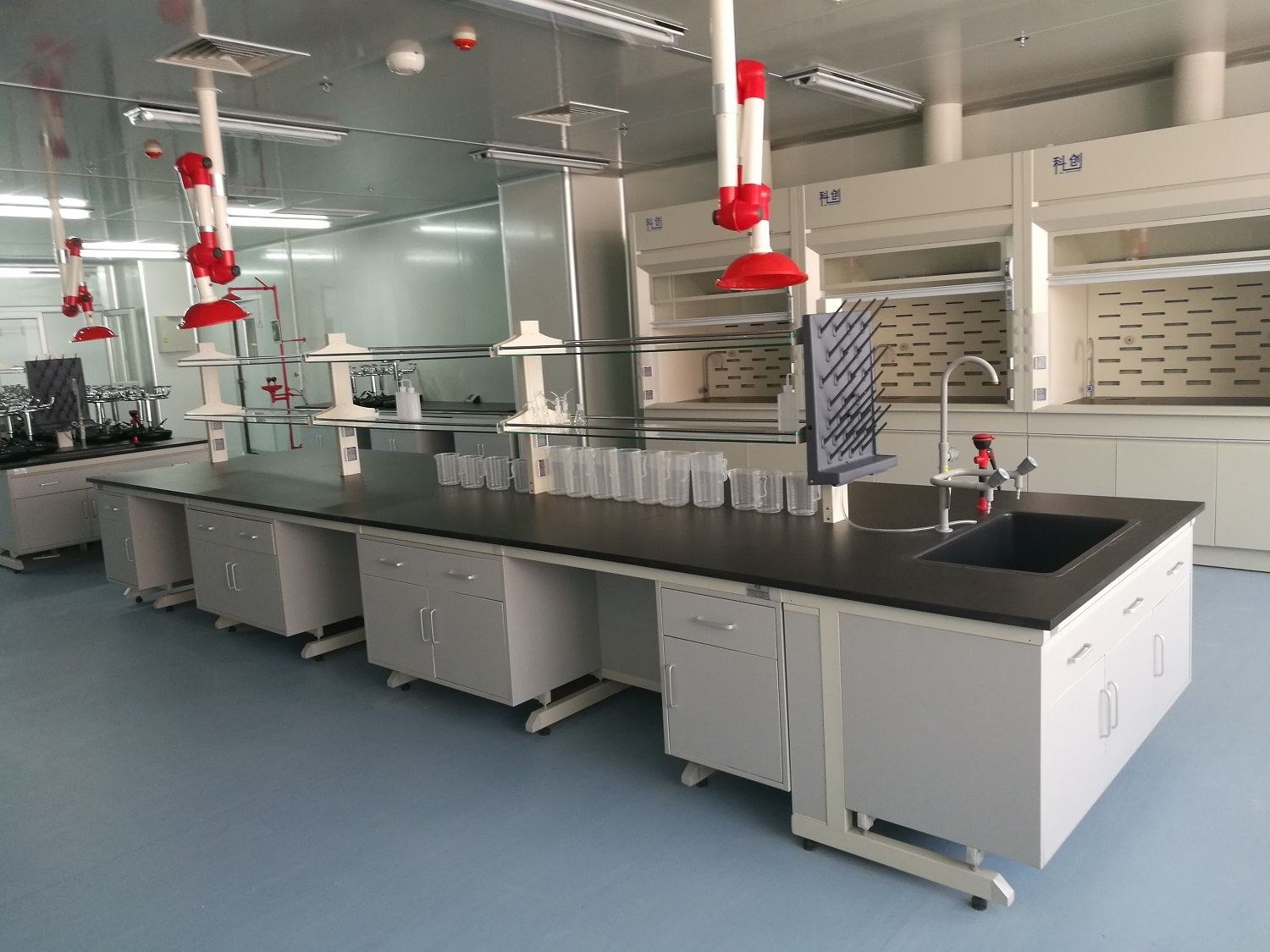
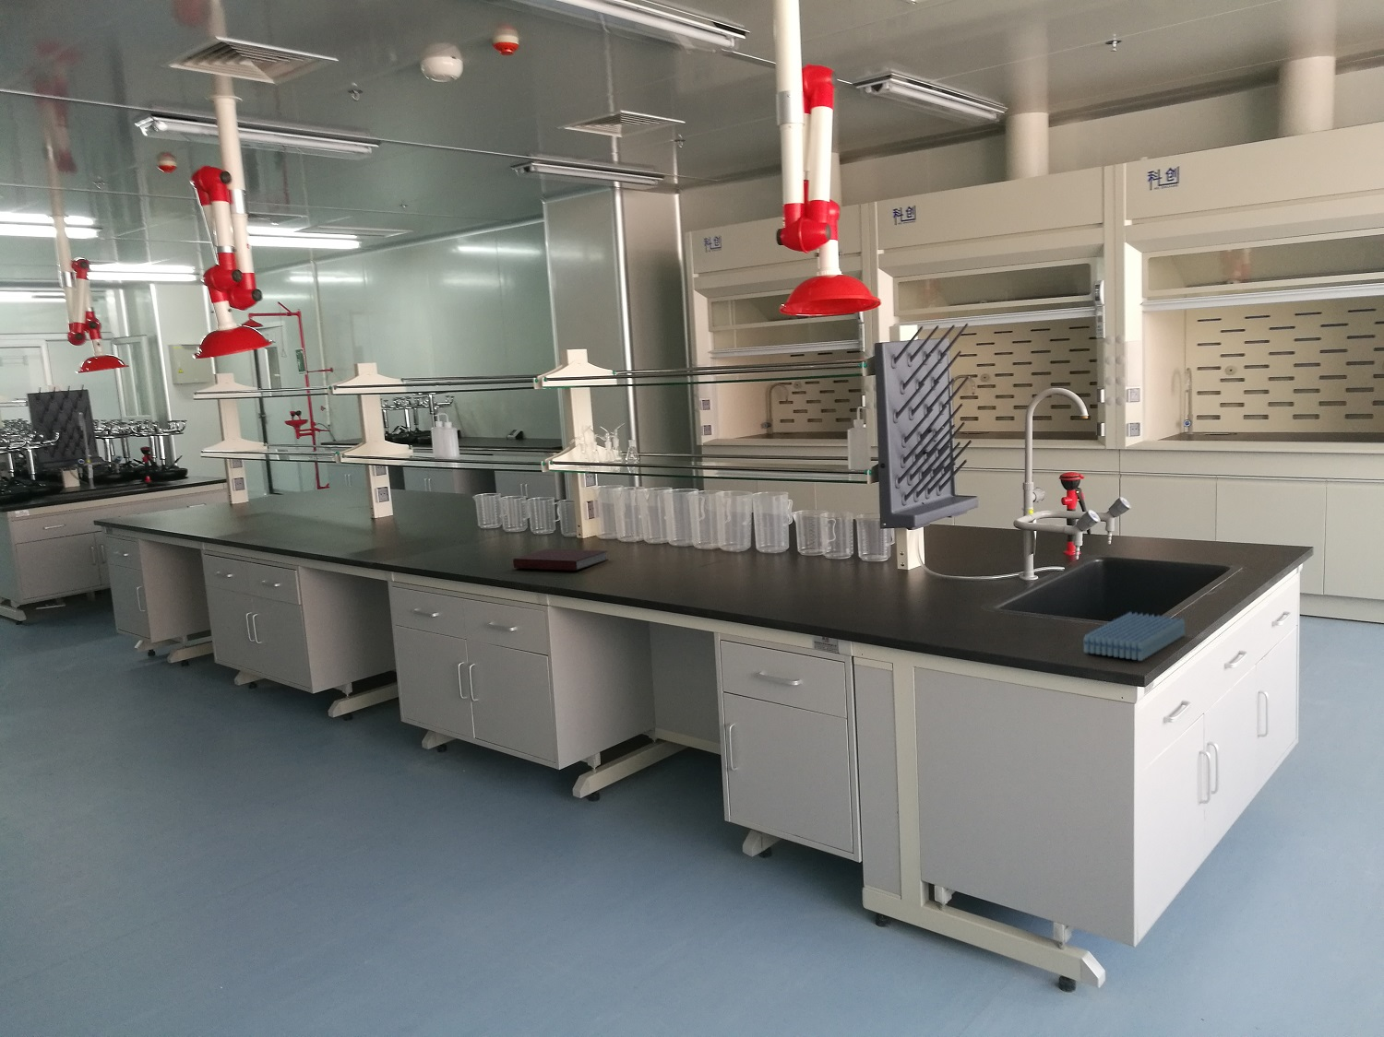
+ notebook (561, 559)
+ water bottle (1134, 634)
